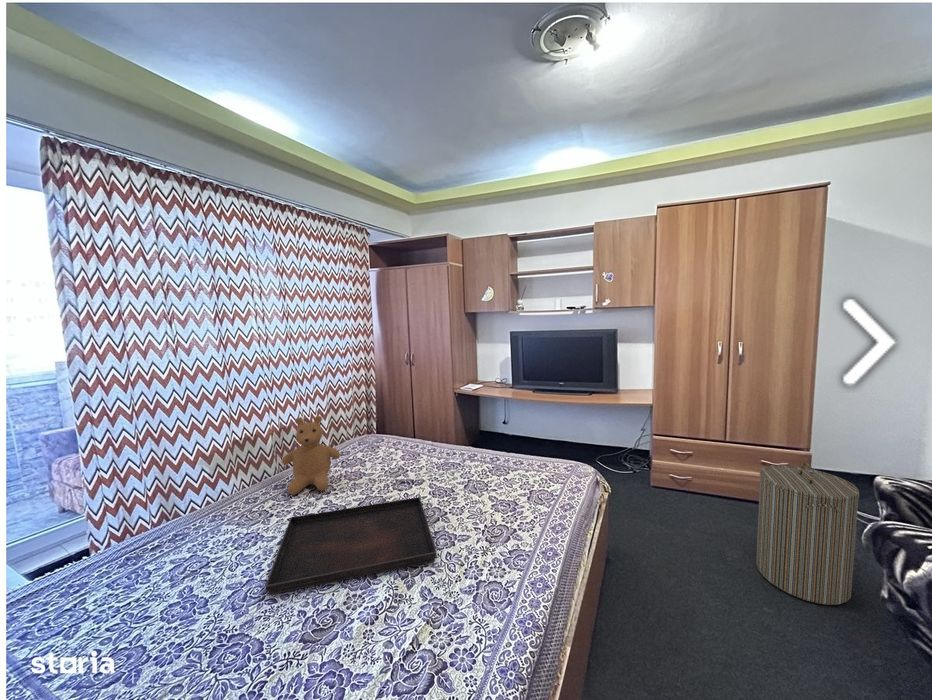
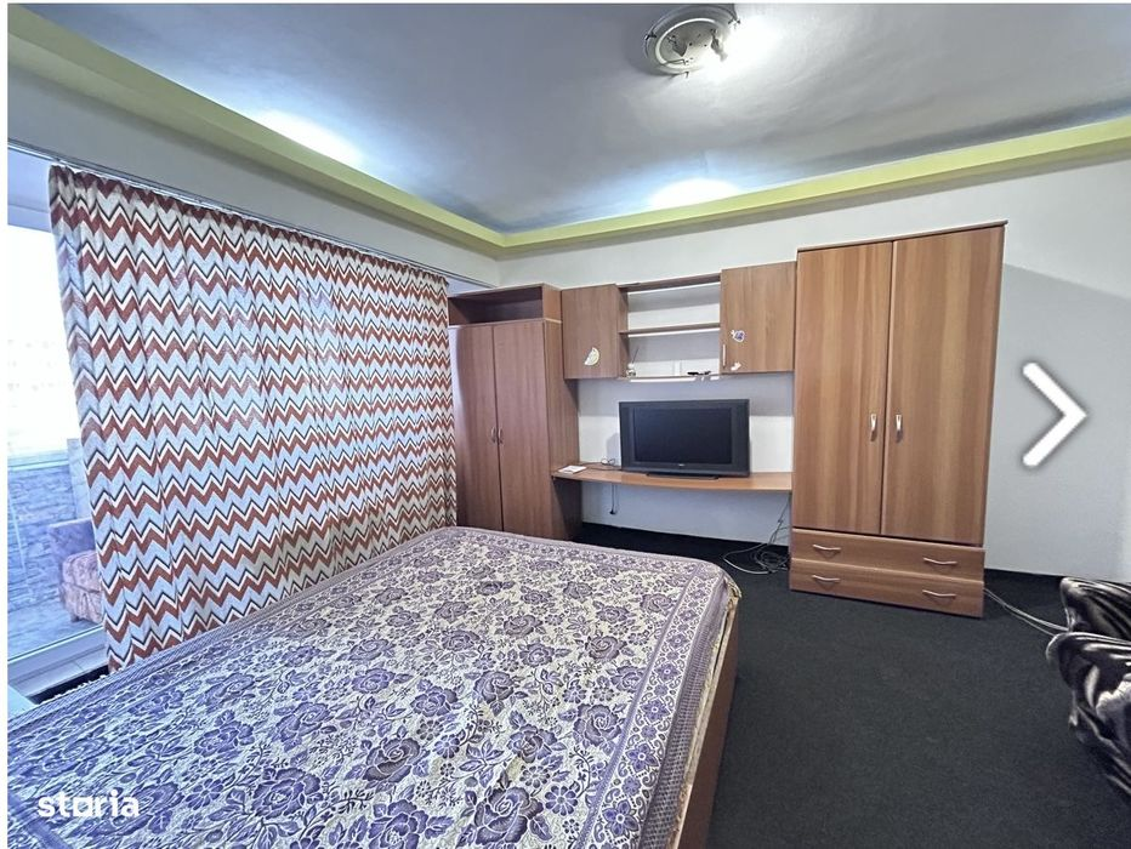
- laundry hamper (803, 521)
- serving tray (357, 537)
- teddy bear (309, 452)
